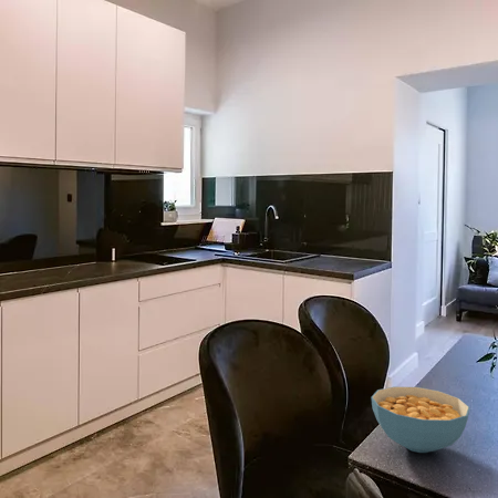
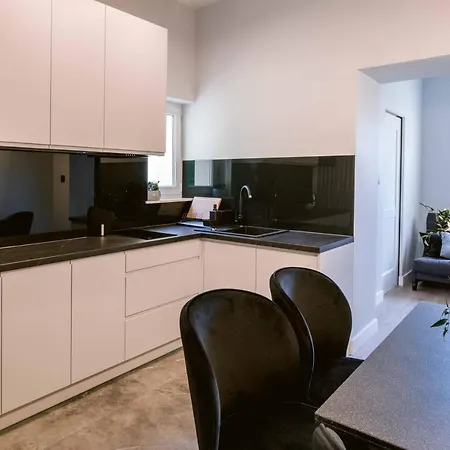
- cereal bowl (418, 424)
